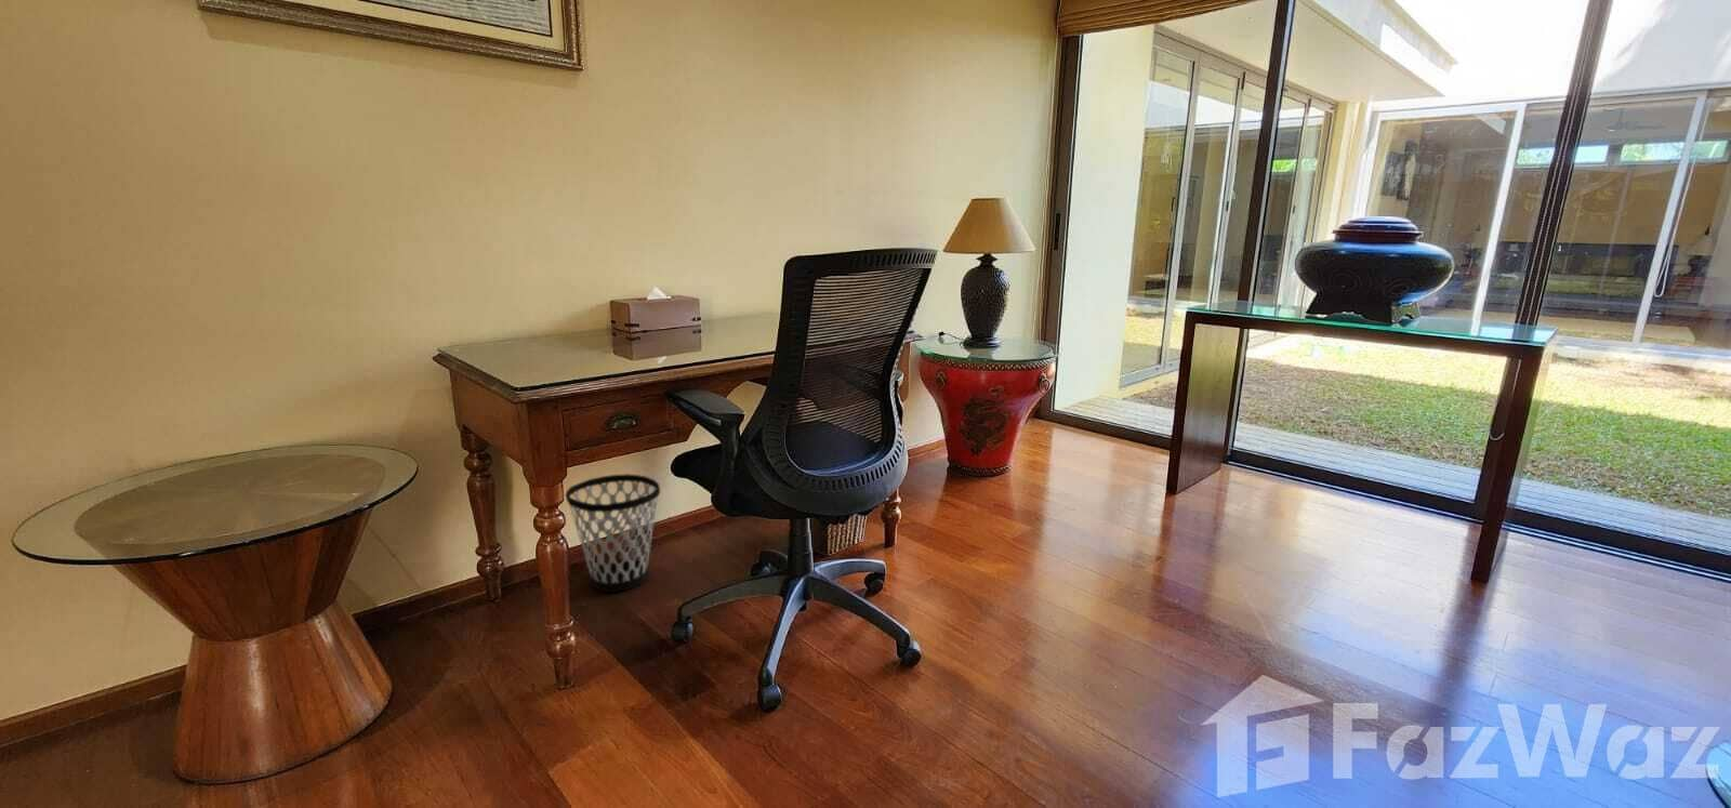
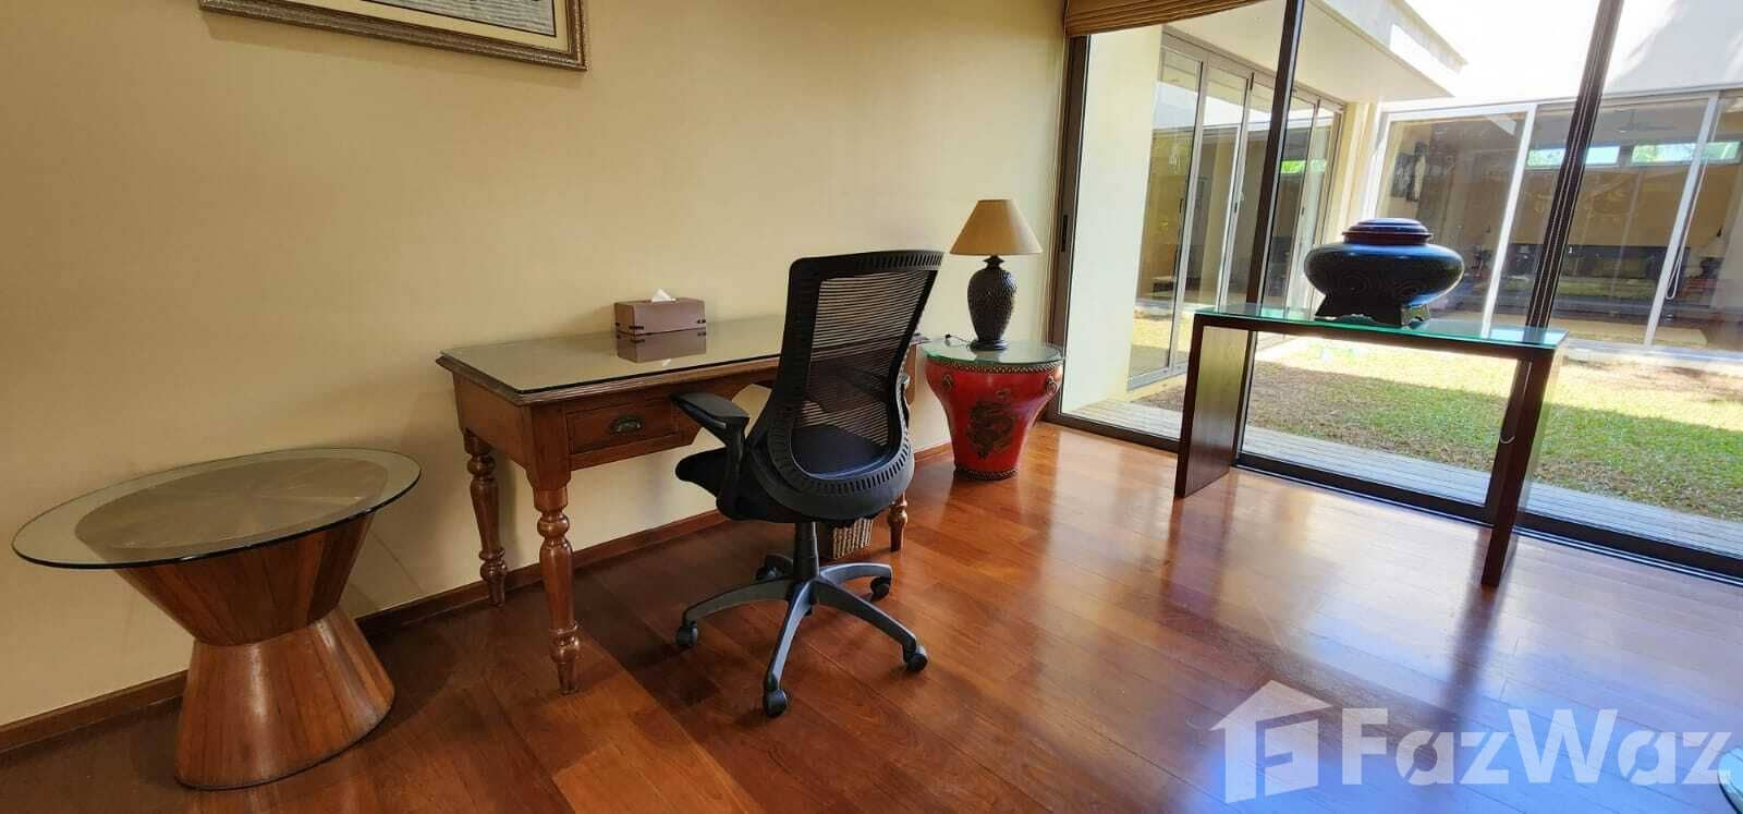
- wastebasket (618, 536)
